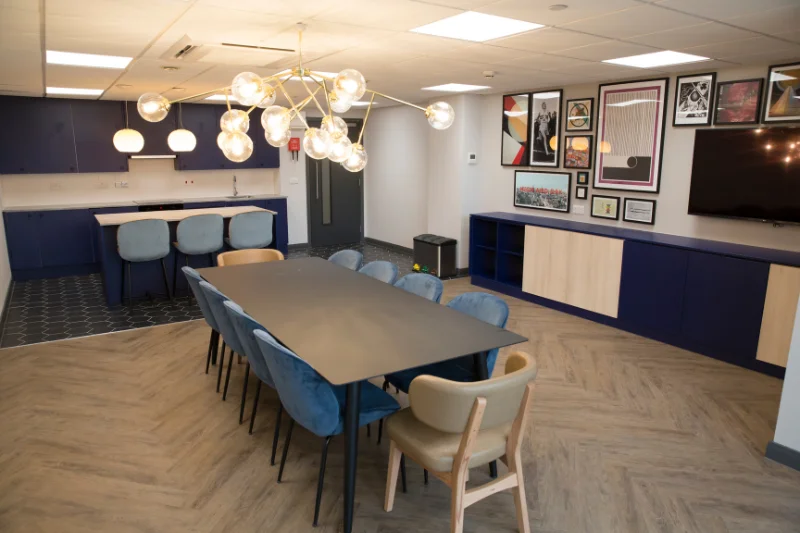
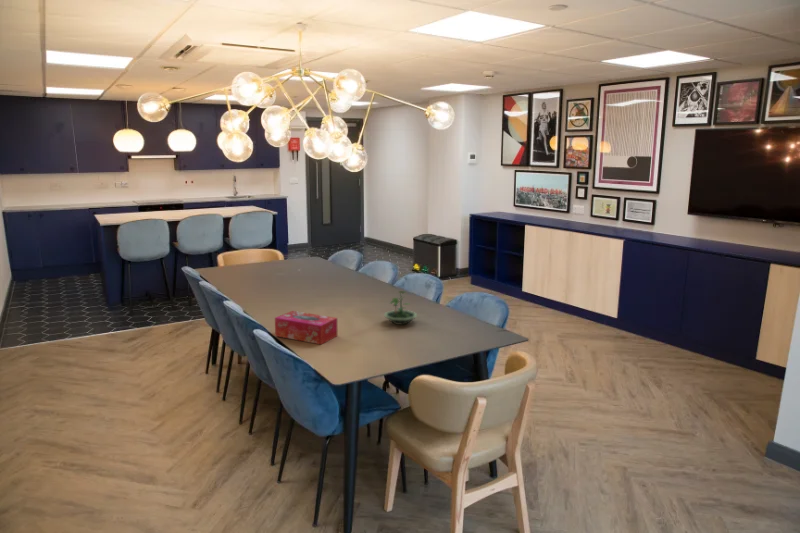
+ tissue box (306, 326)
+ terrarium (400, 296)
